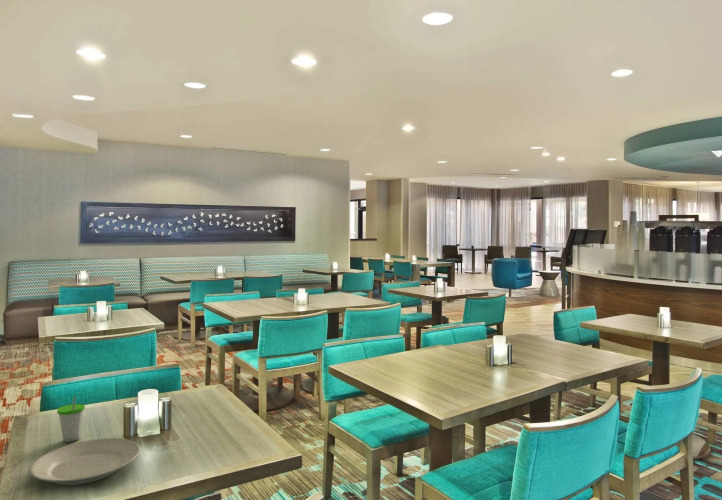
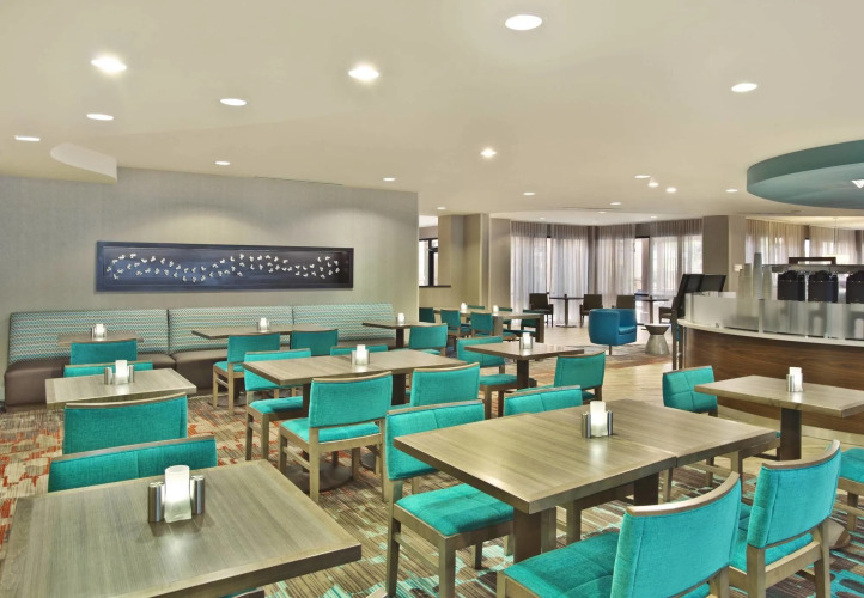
- cup (71, 416)
- plate (87, 463)
